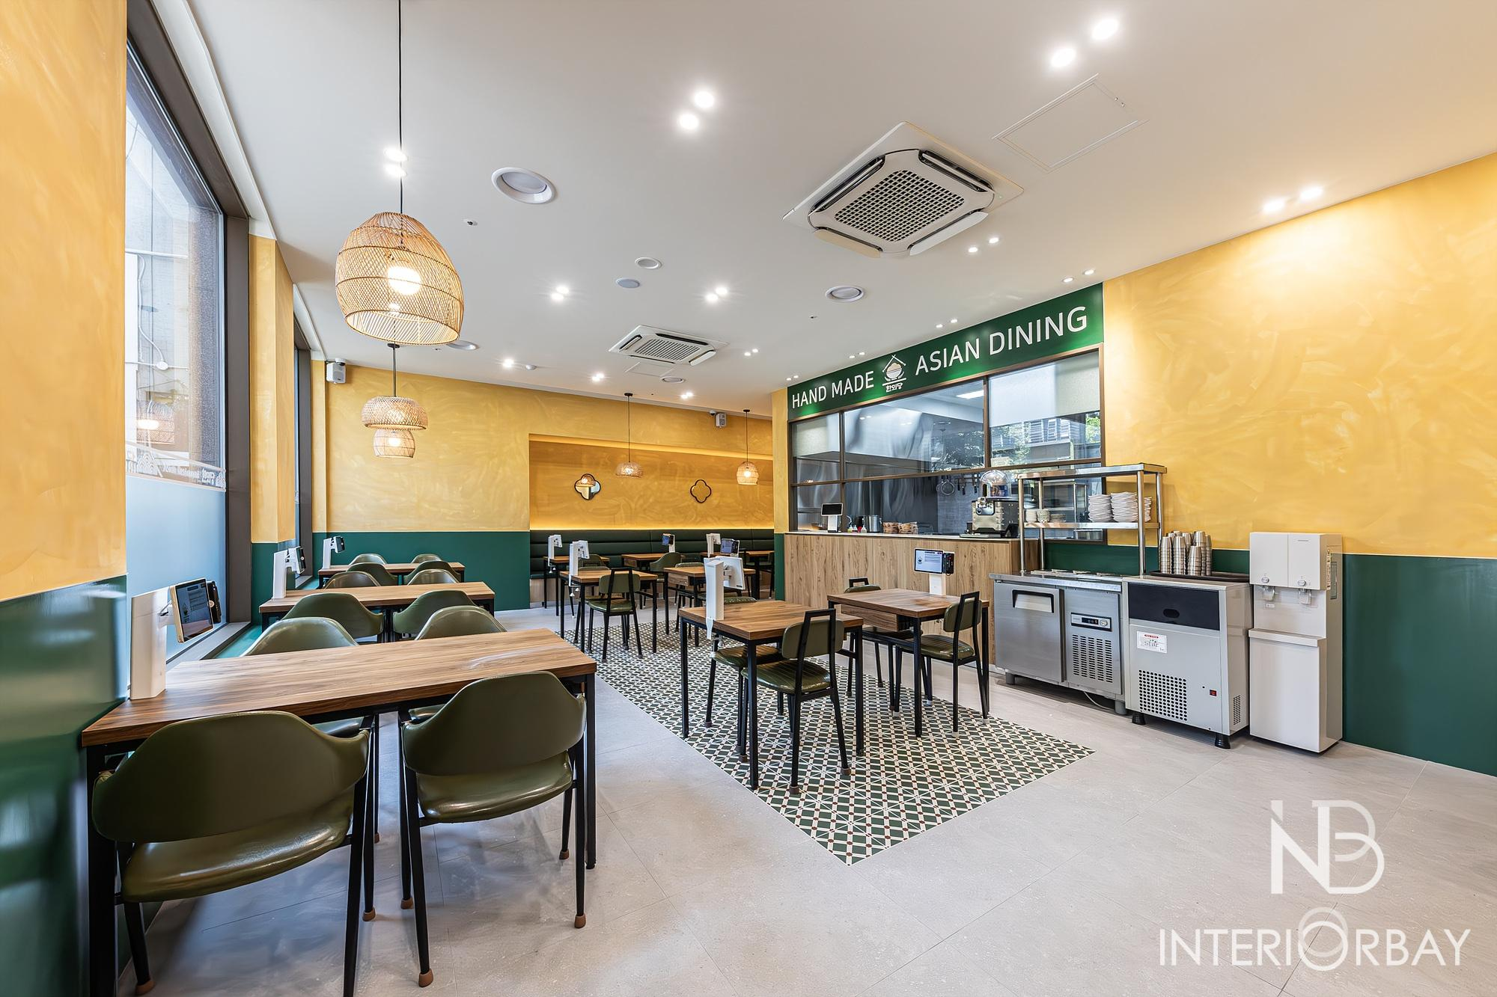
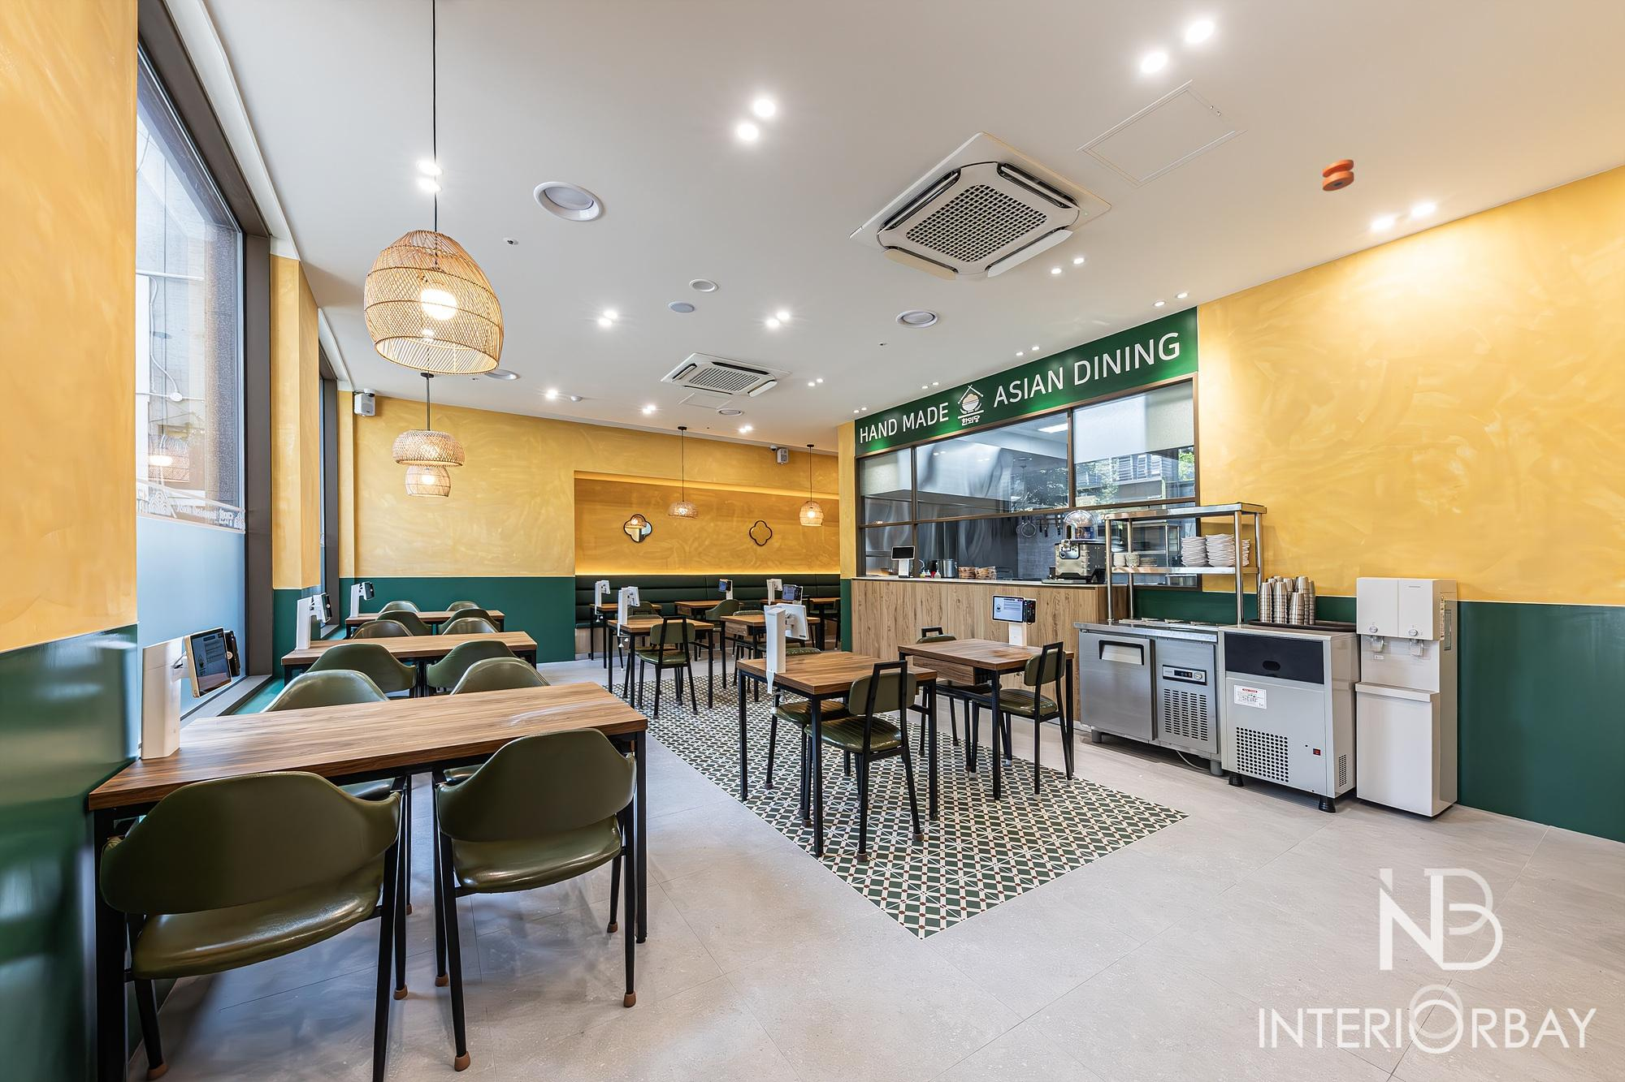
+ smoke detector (1337, 175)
